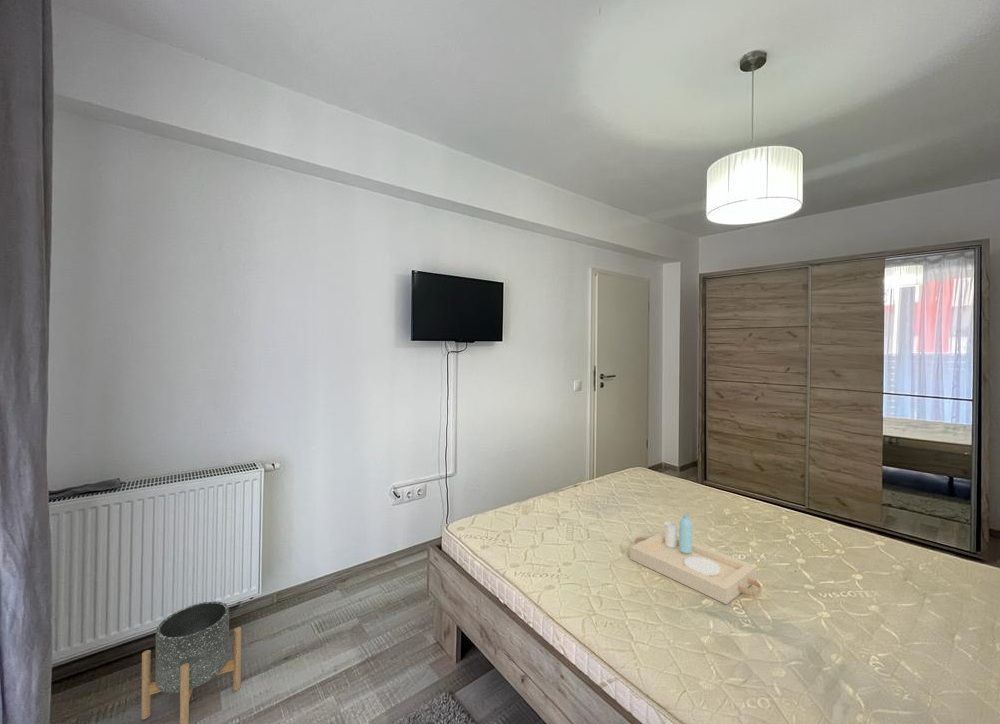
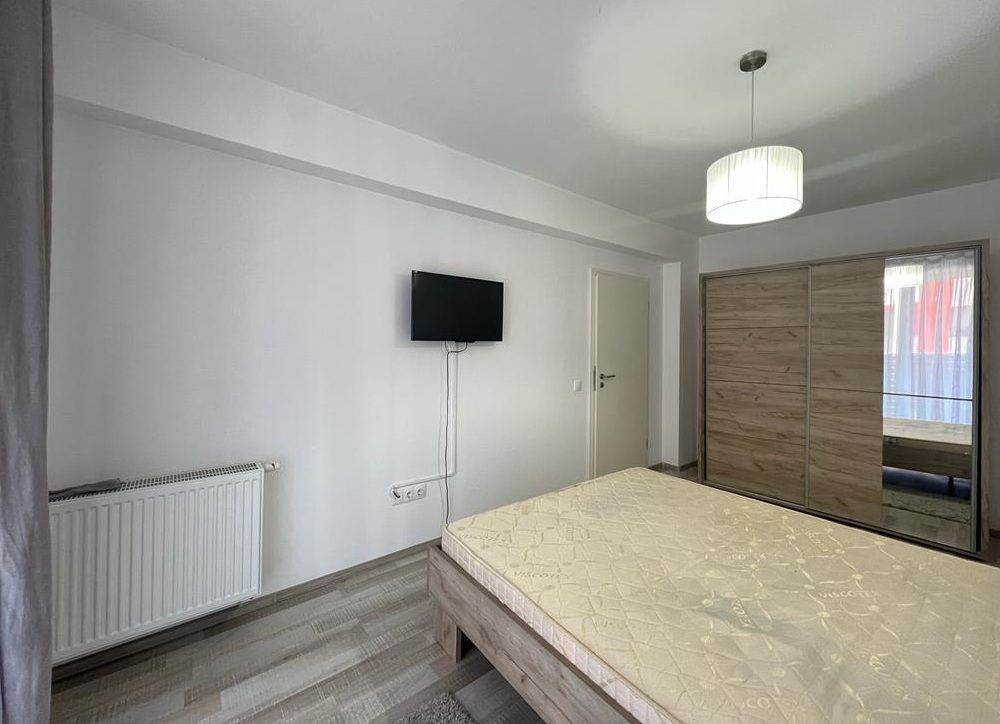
- serving tray (690, 546)
- planter (193, 660)
